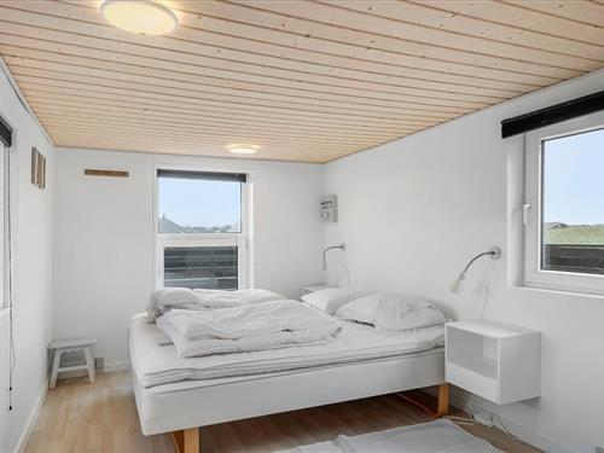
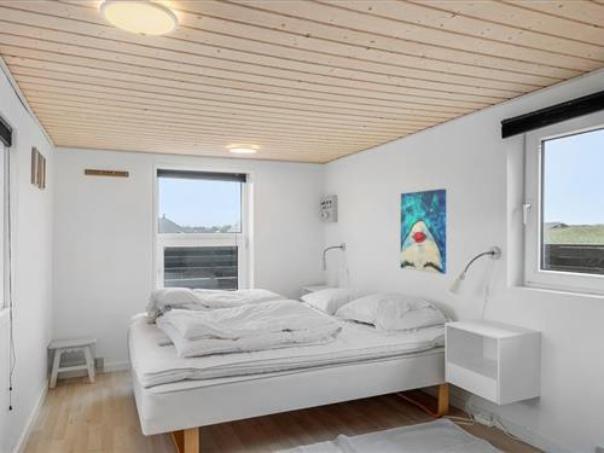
+ wall art (422, 231)
